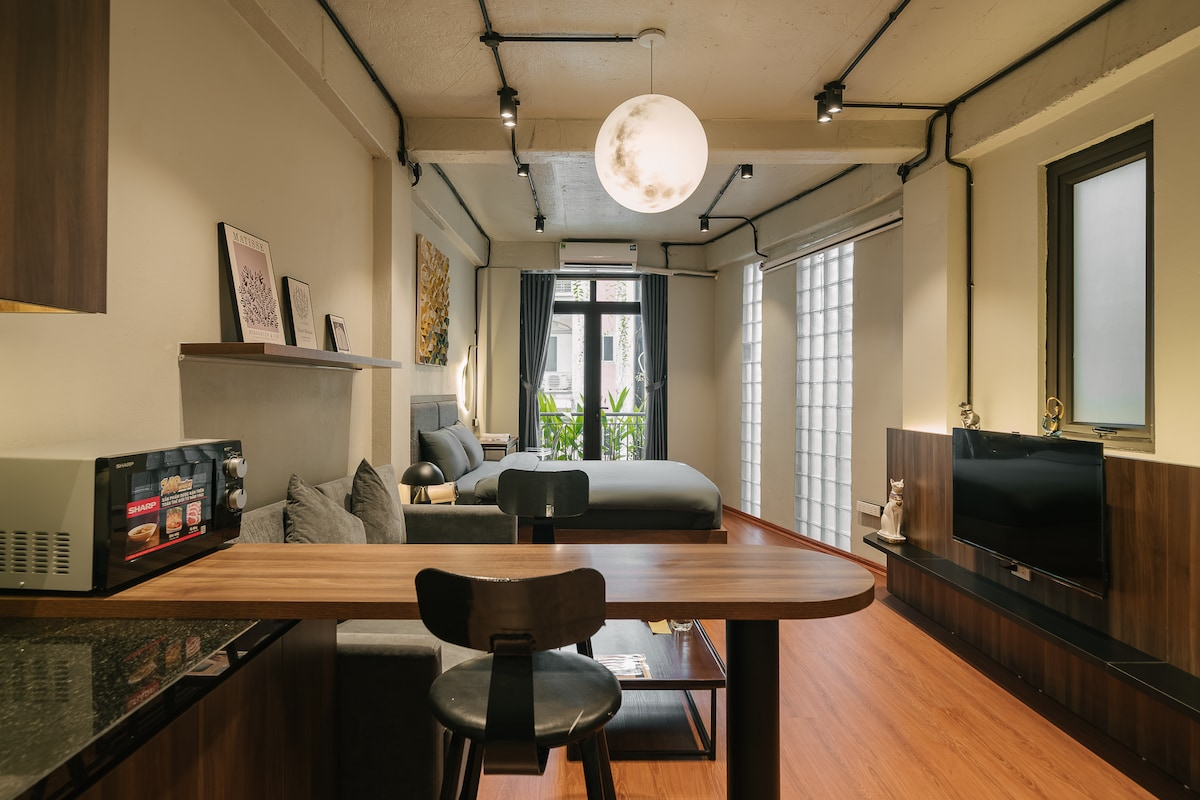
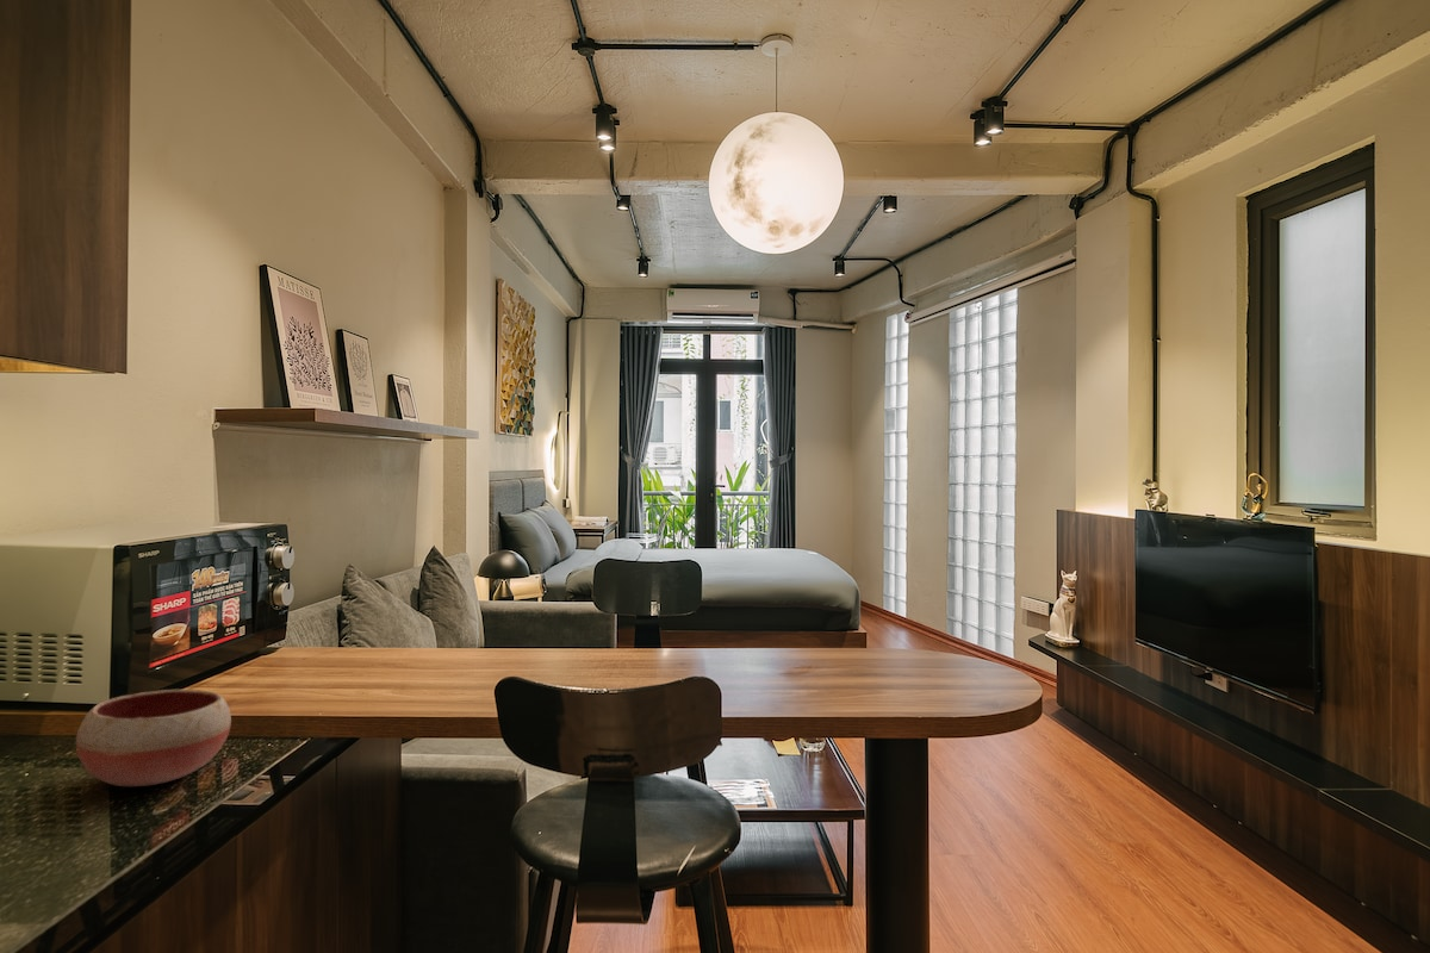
+ bowl (156, 737)
